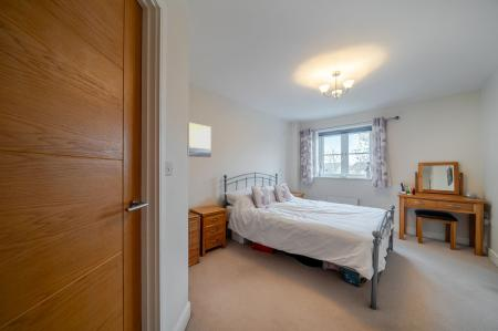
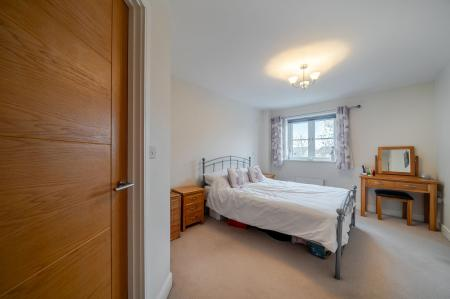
- wall art (199, 141)
